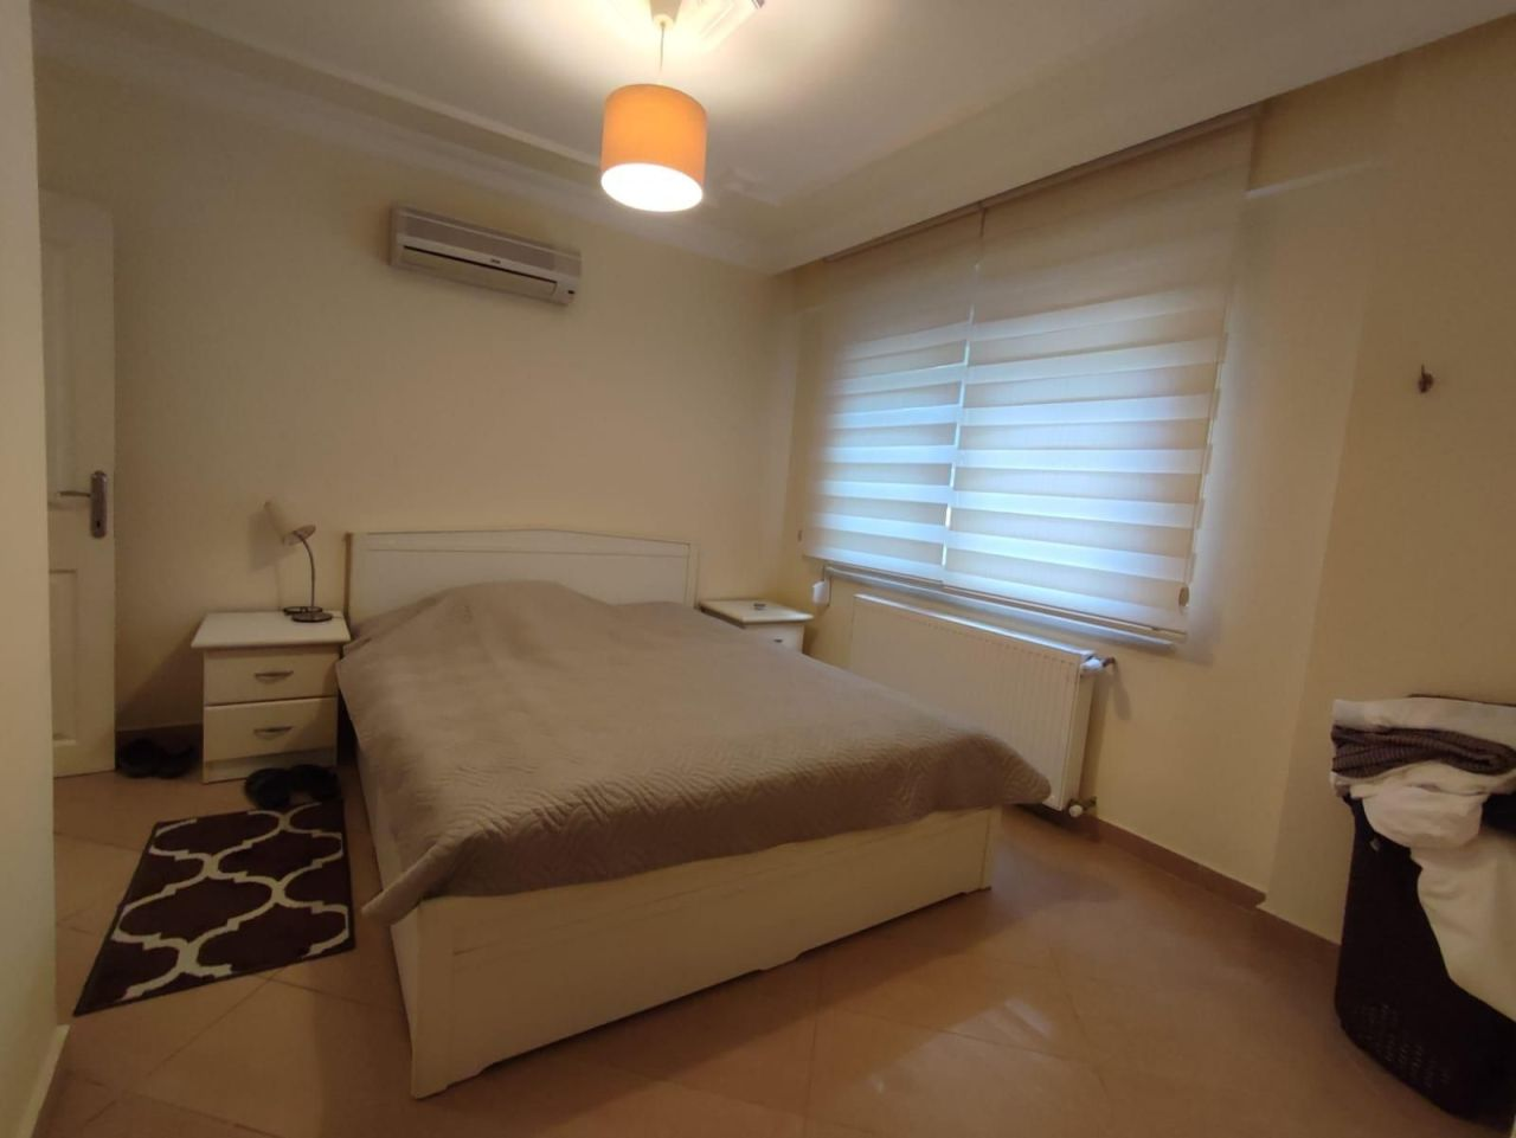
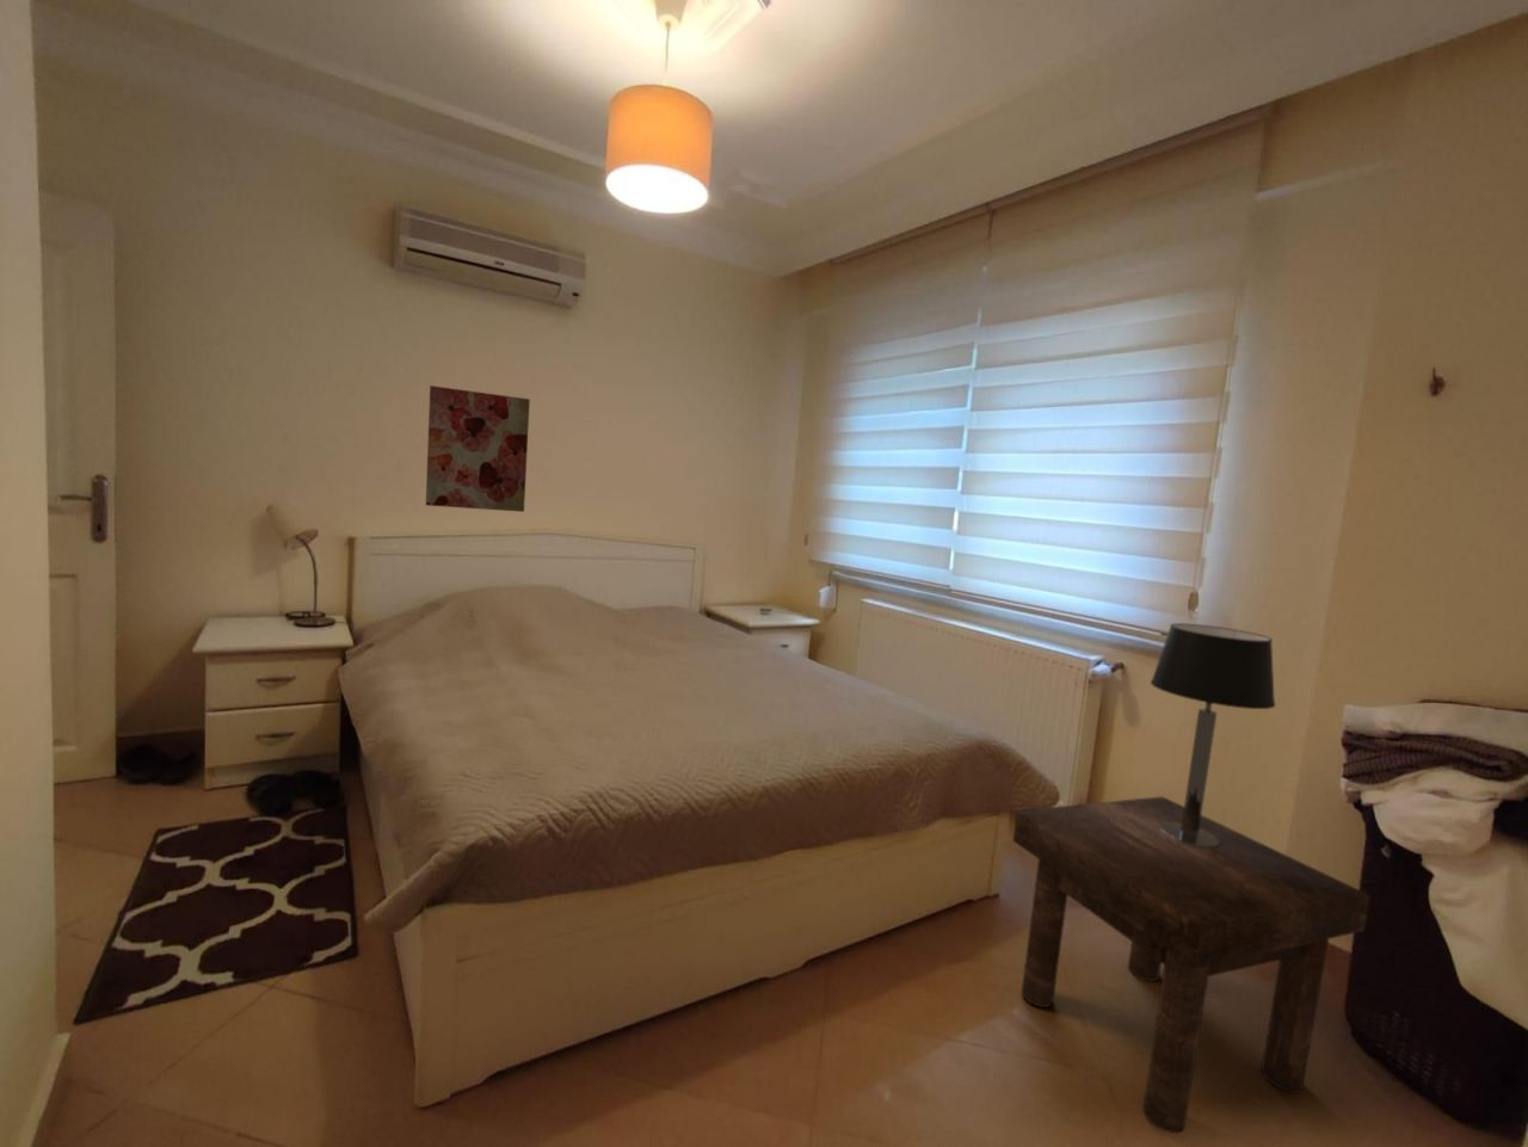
+ wall art (477, 451)
+ table lamp (1204, 734)
+ stool (1164, 943)
